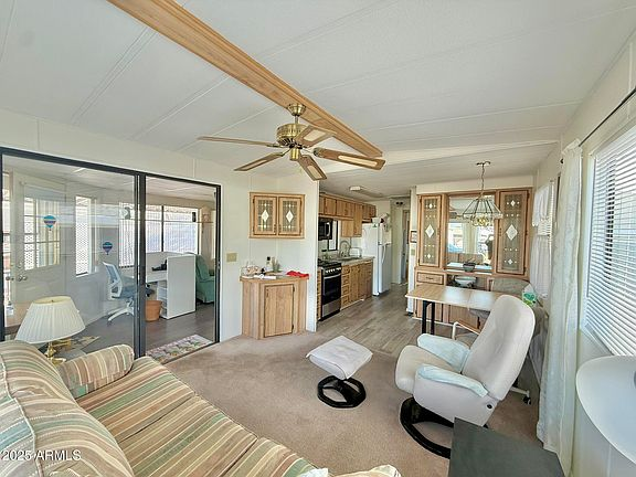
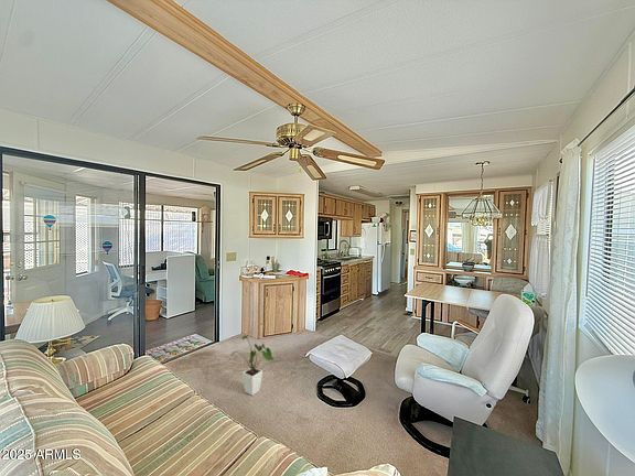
+ house plant (249, 368)
